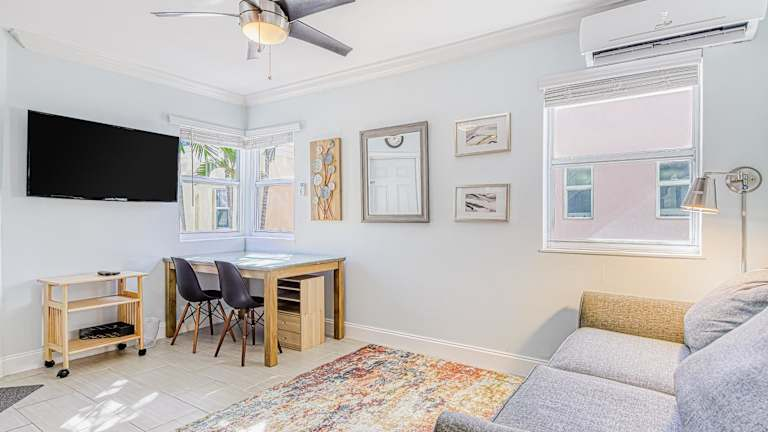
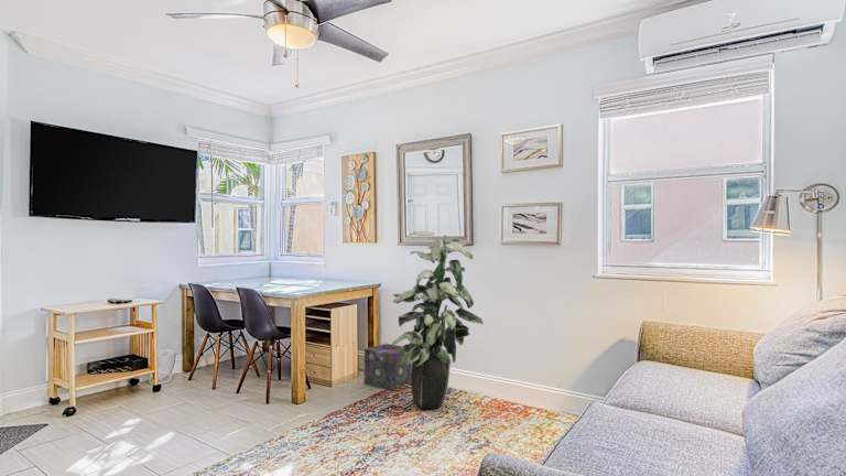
+ speaker (388, 363)
+ indoor plant (432, 316)
